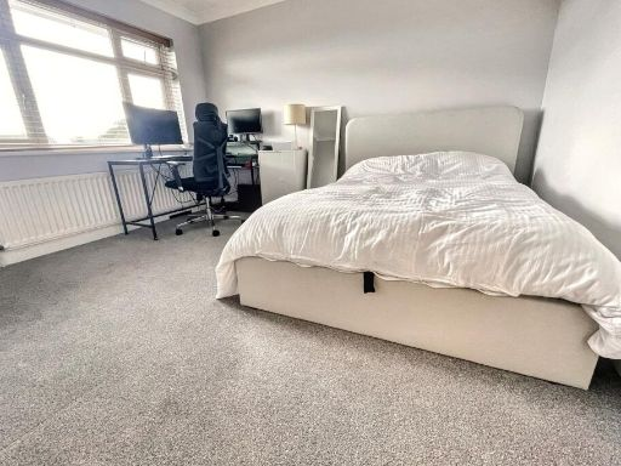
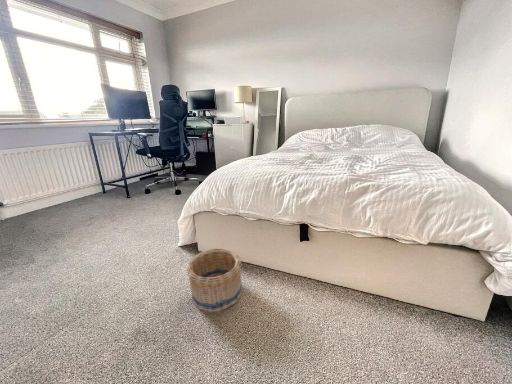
+ basket (215, 277)
